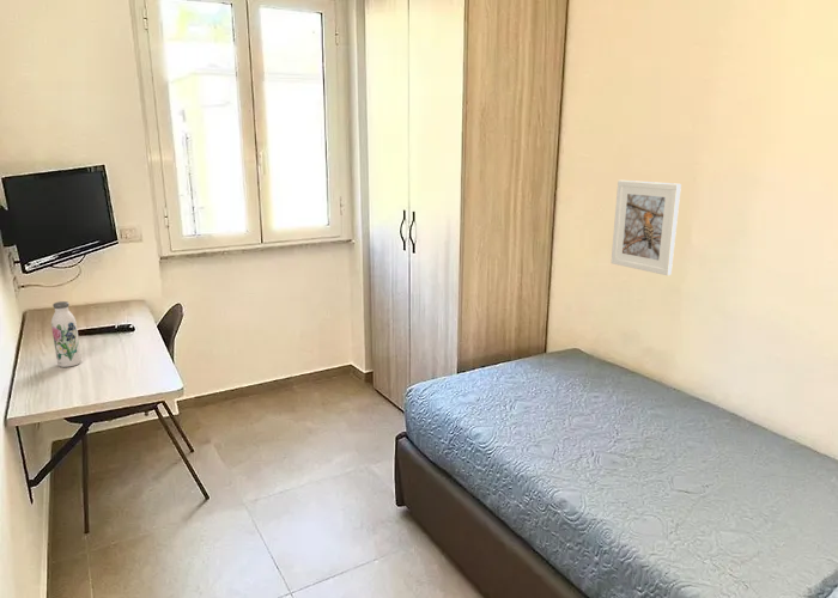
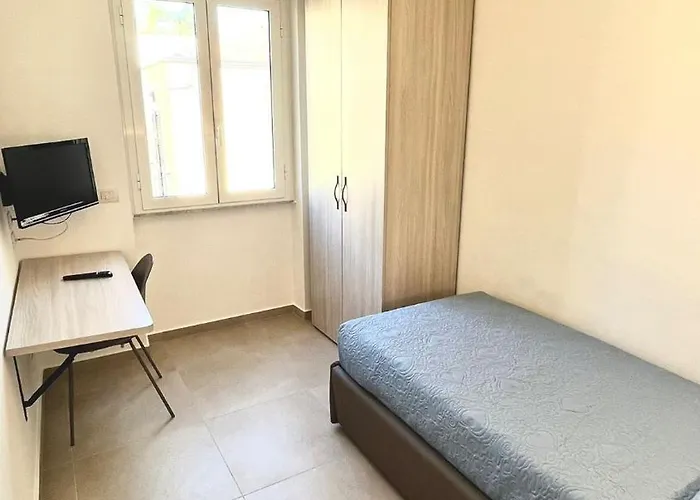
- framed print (643, 226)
- water bottle (65, 332)
